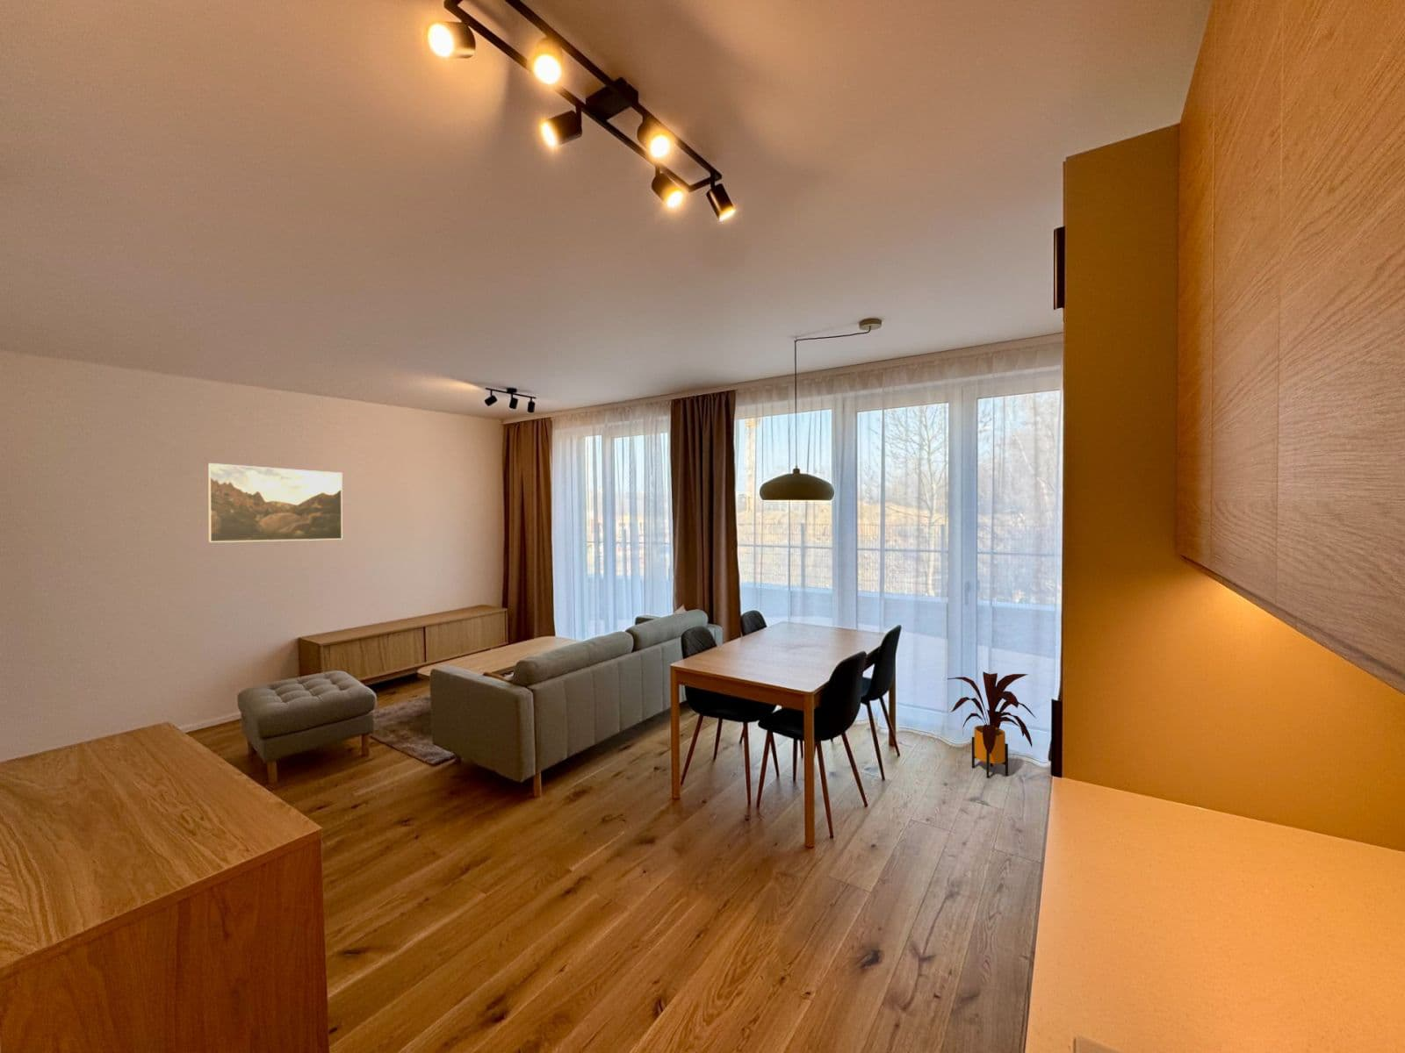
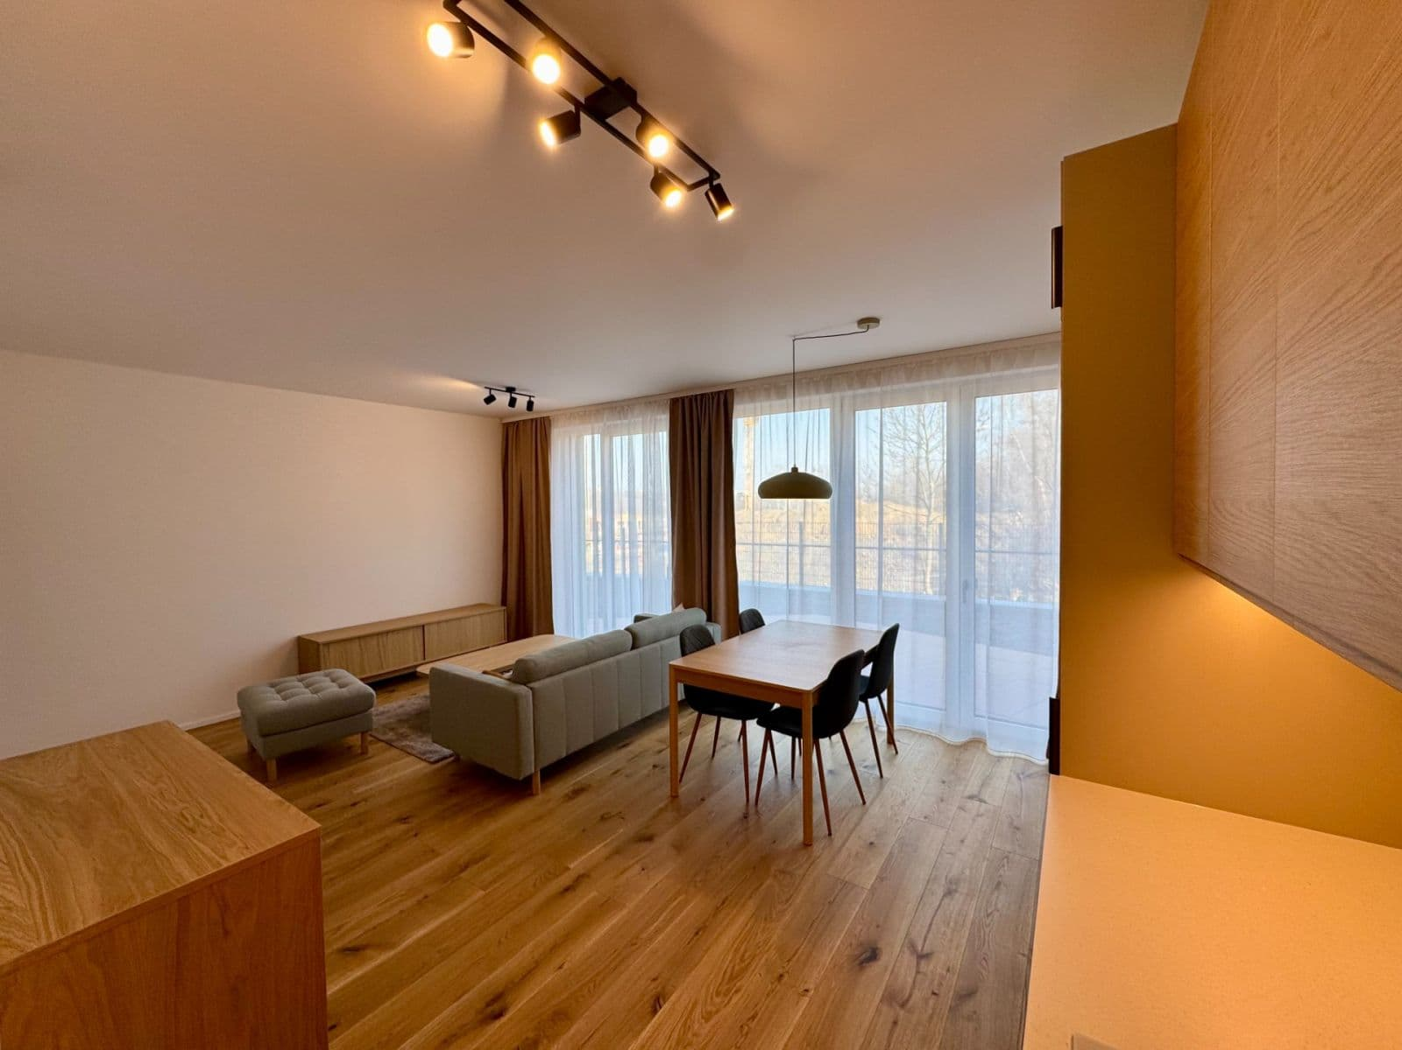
- house plant (987, 720)
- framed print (280, 504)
